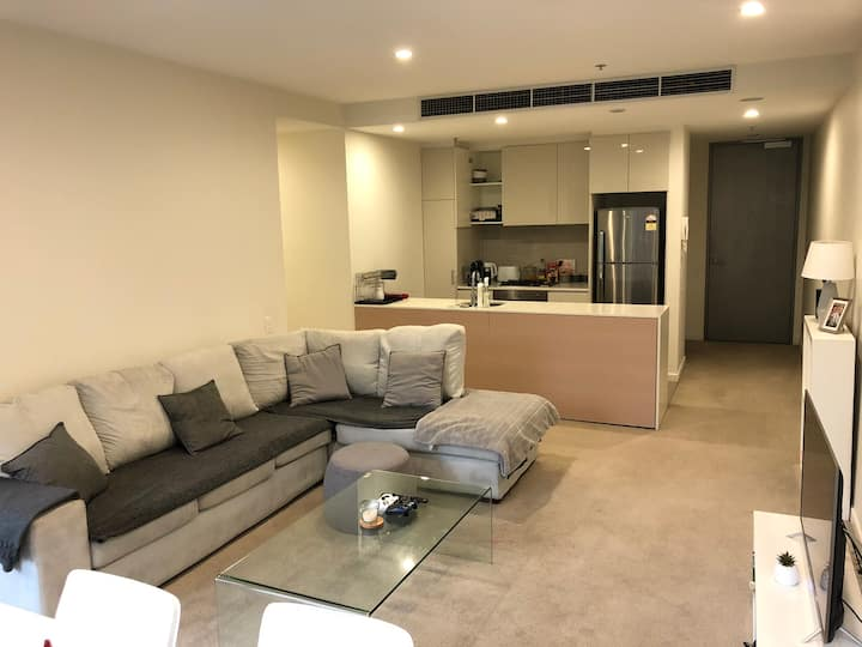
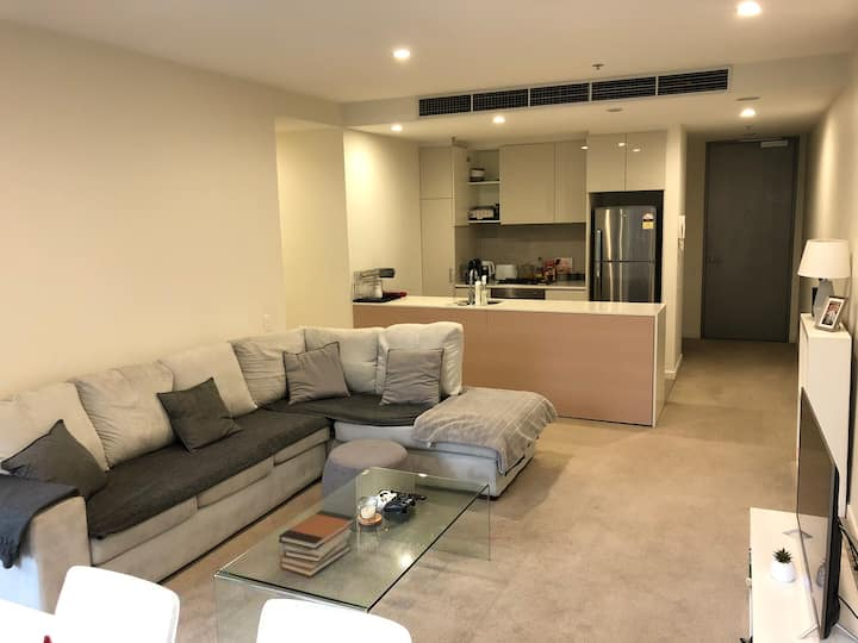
+ book stack (317, 542)
